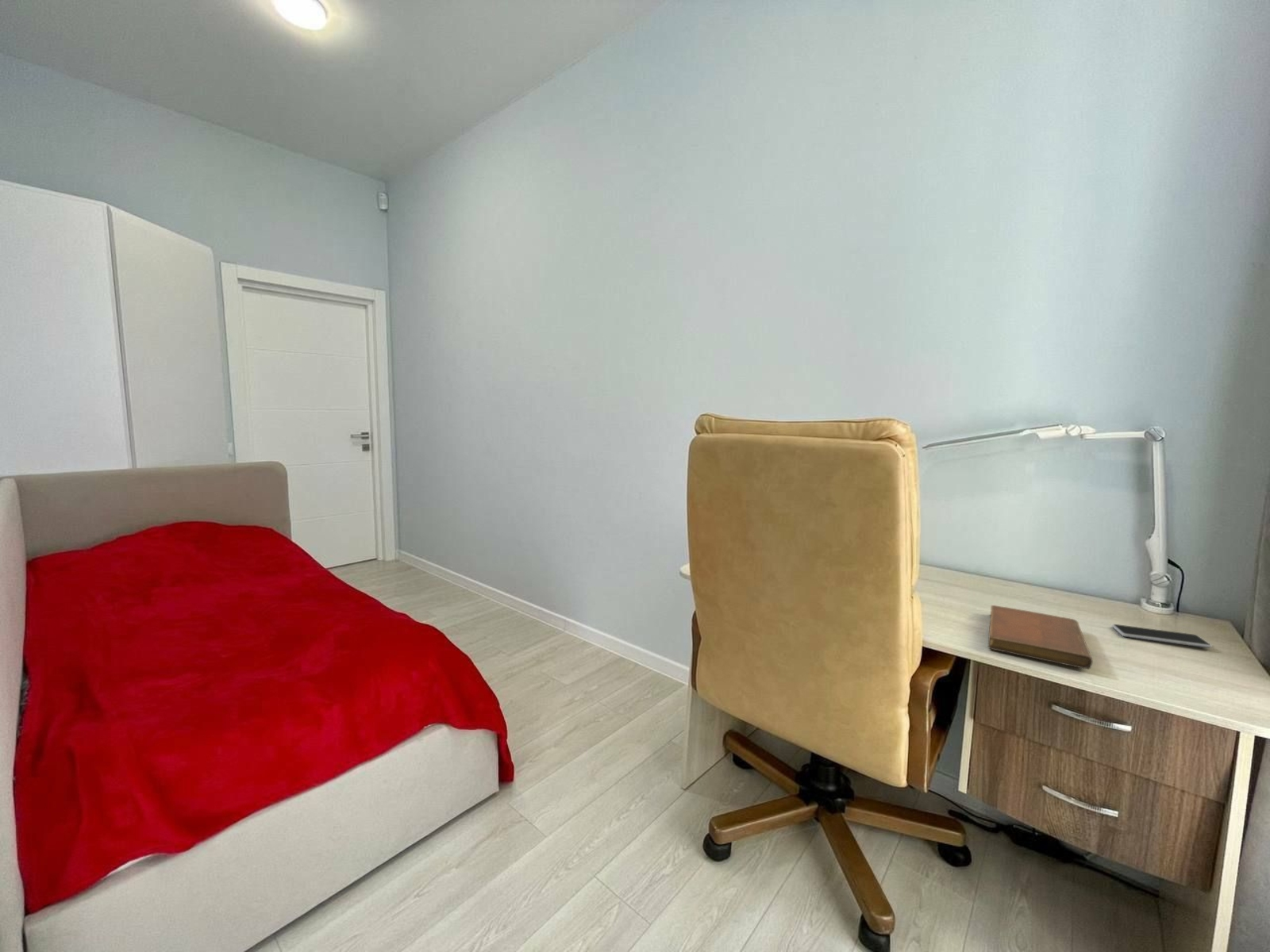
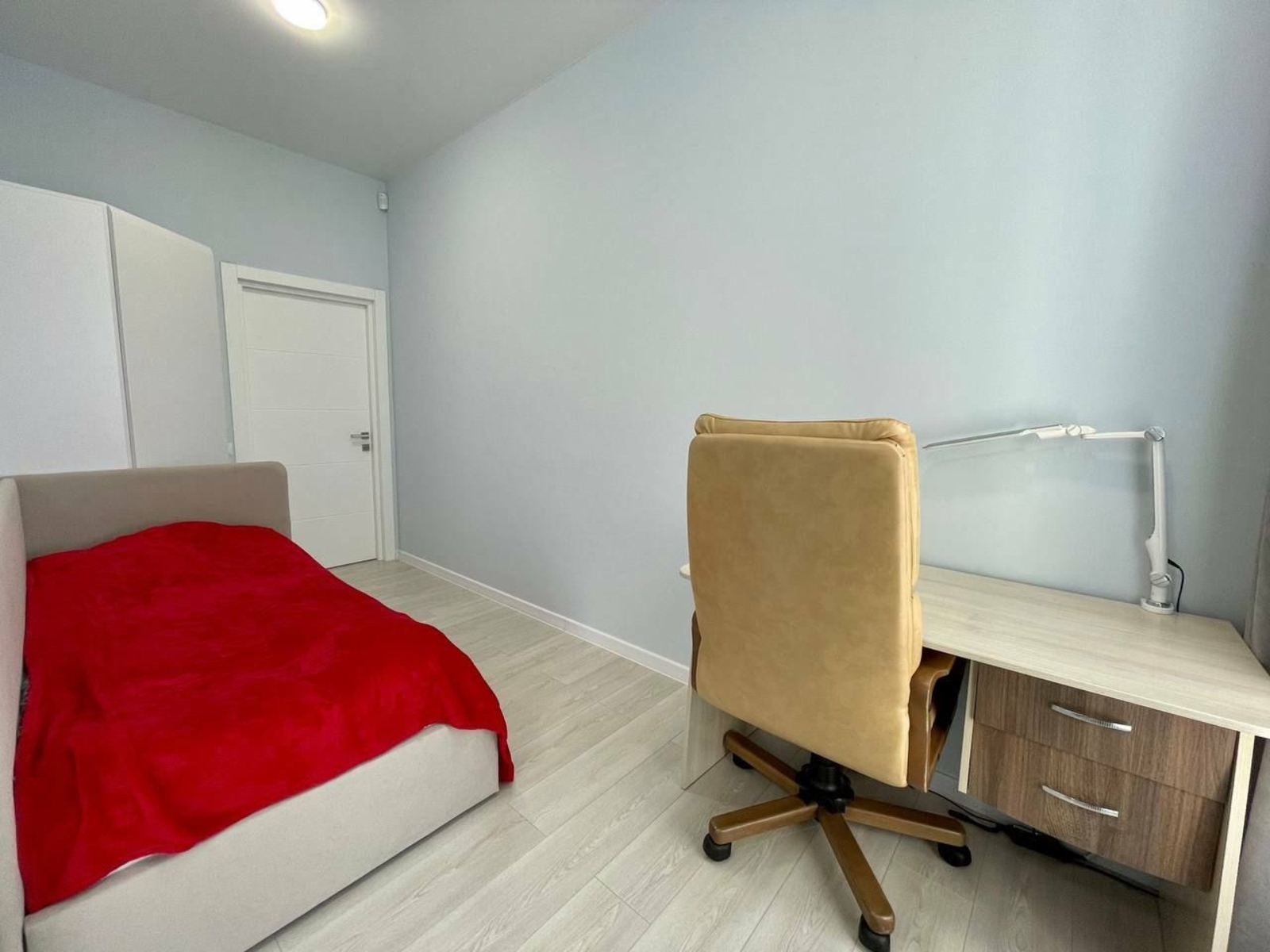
- notebook (1035, 633)
- smartphone (1159, 635)
